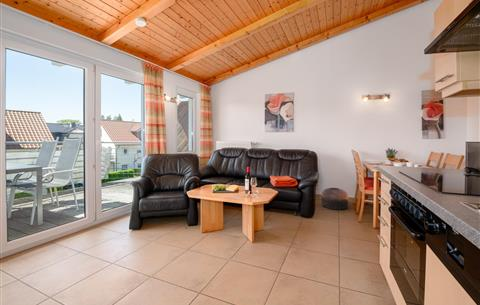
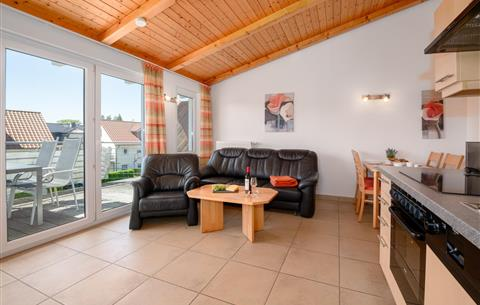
- pouf (334, 197)
